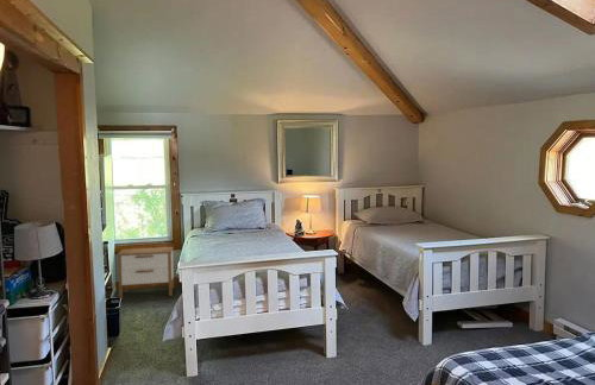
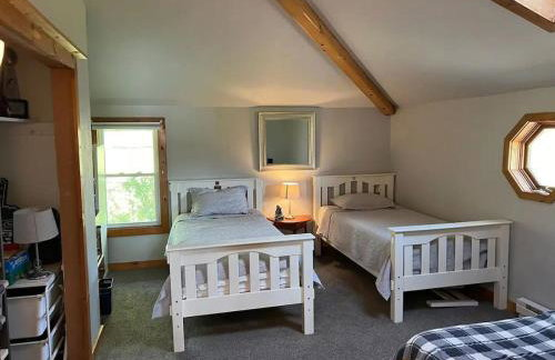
- nightstand (146, 272)
